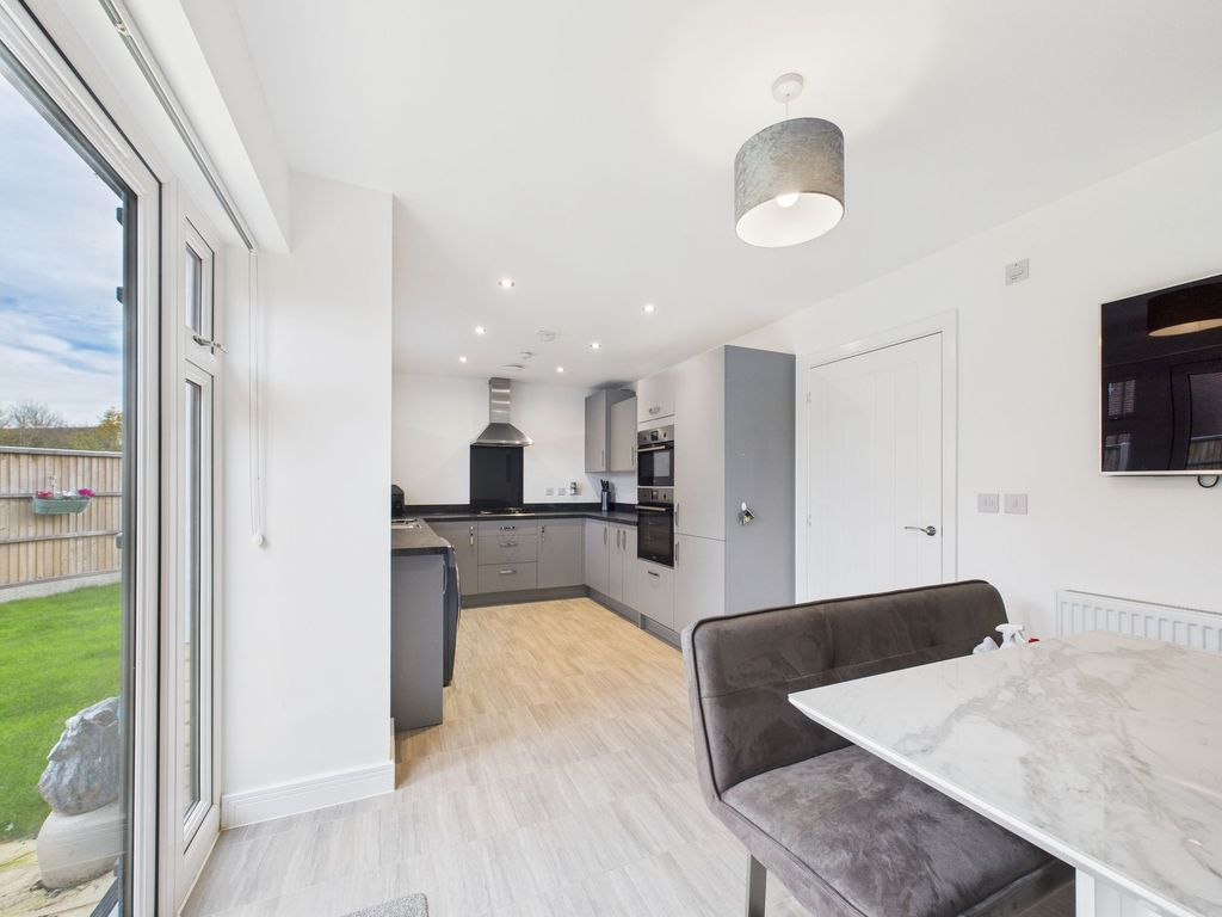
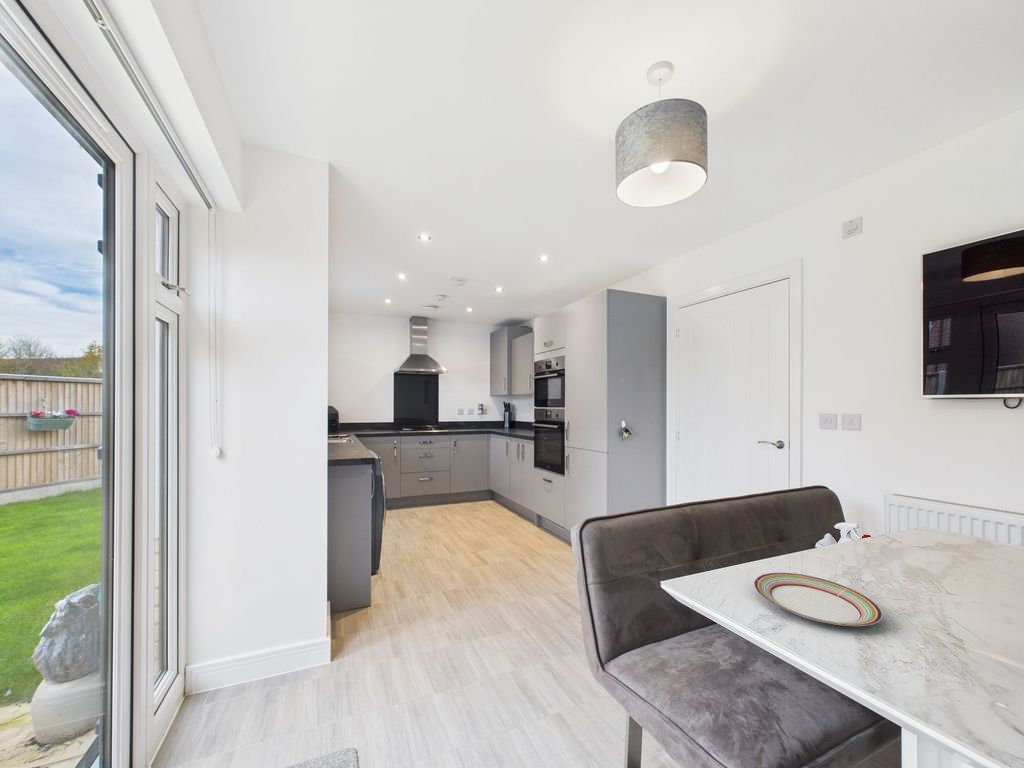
+ plate (813, 600)
